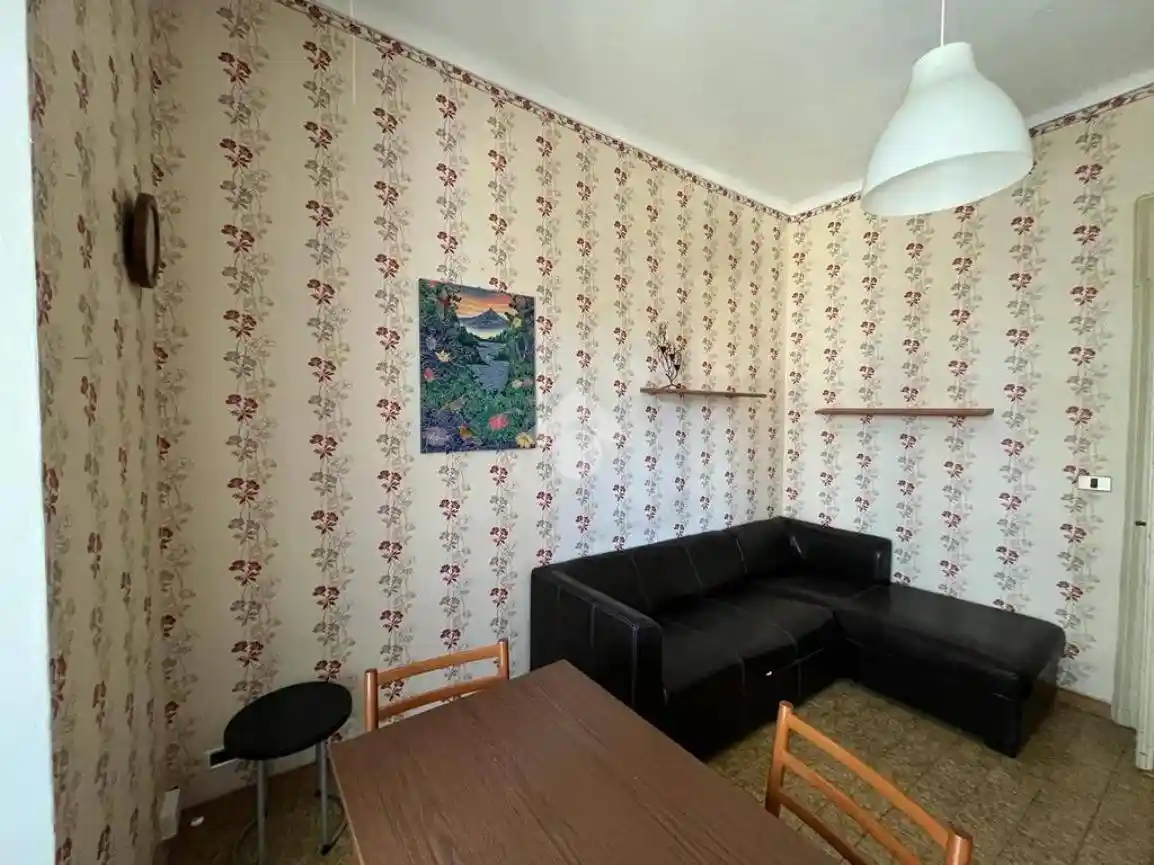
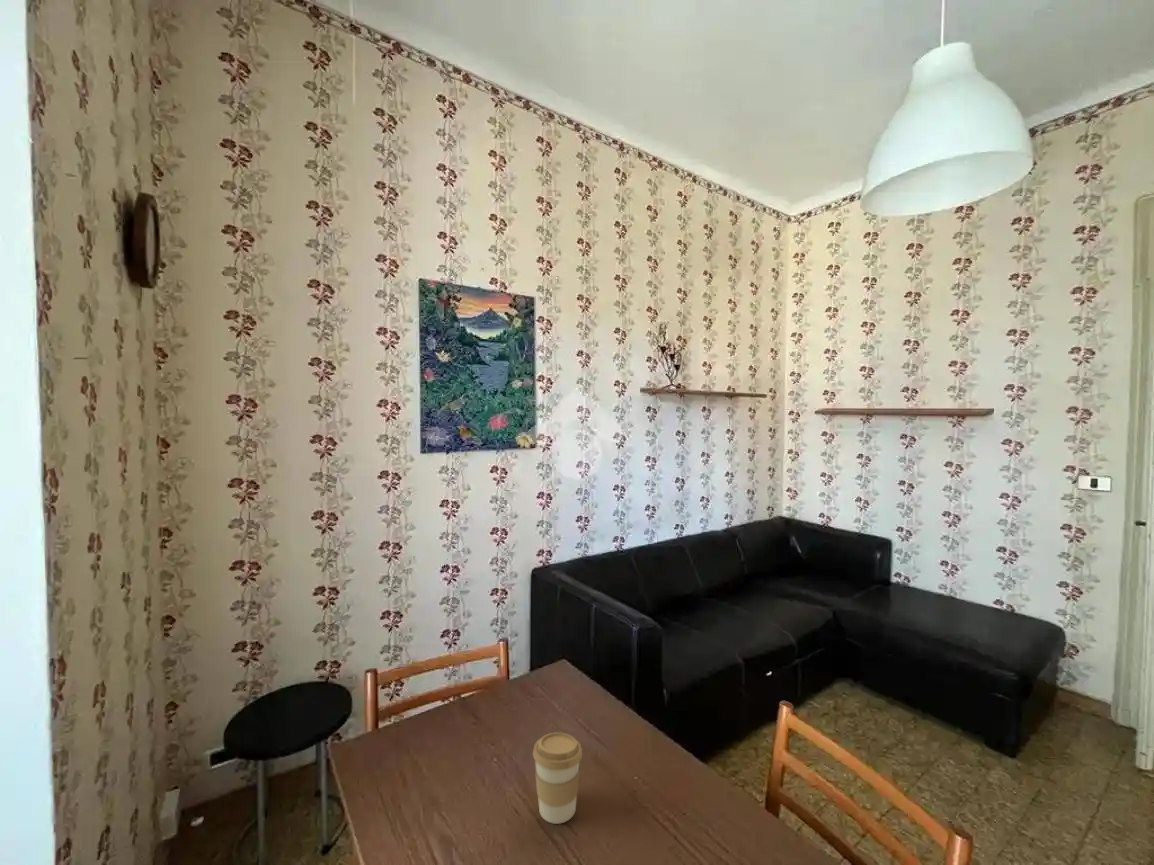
+ coffee cup (557, 774)
